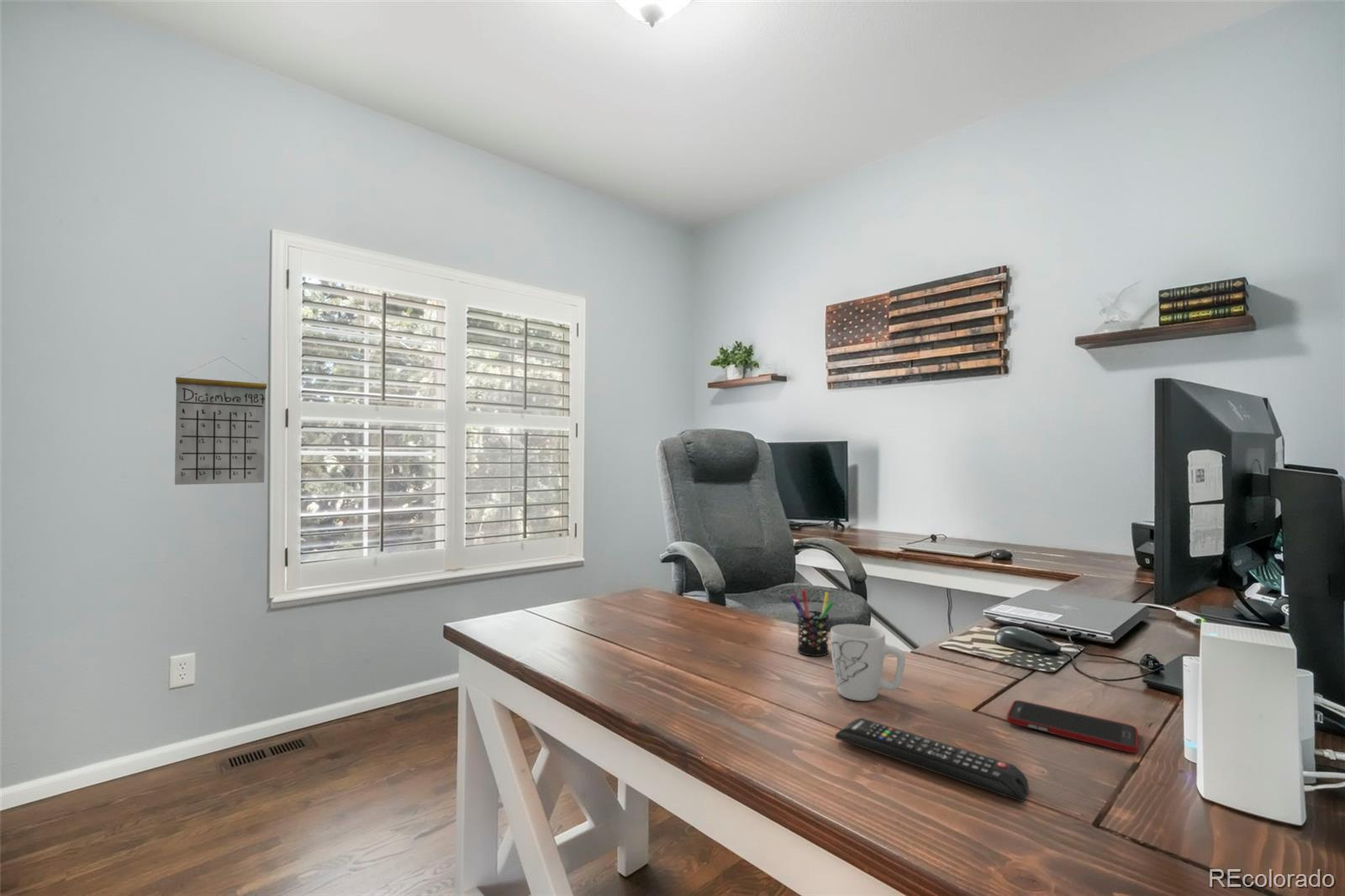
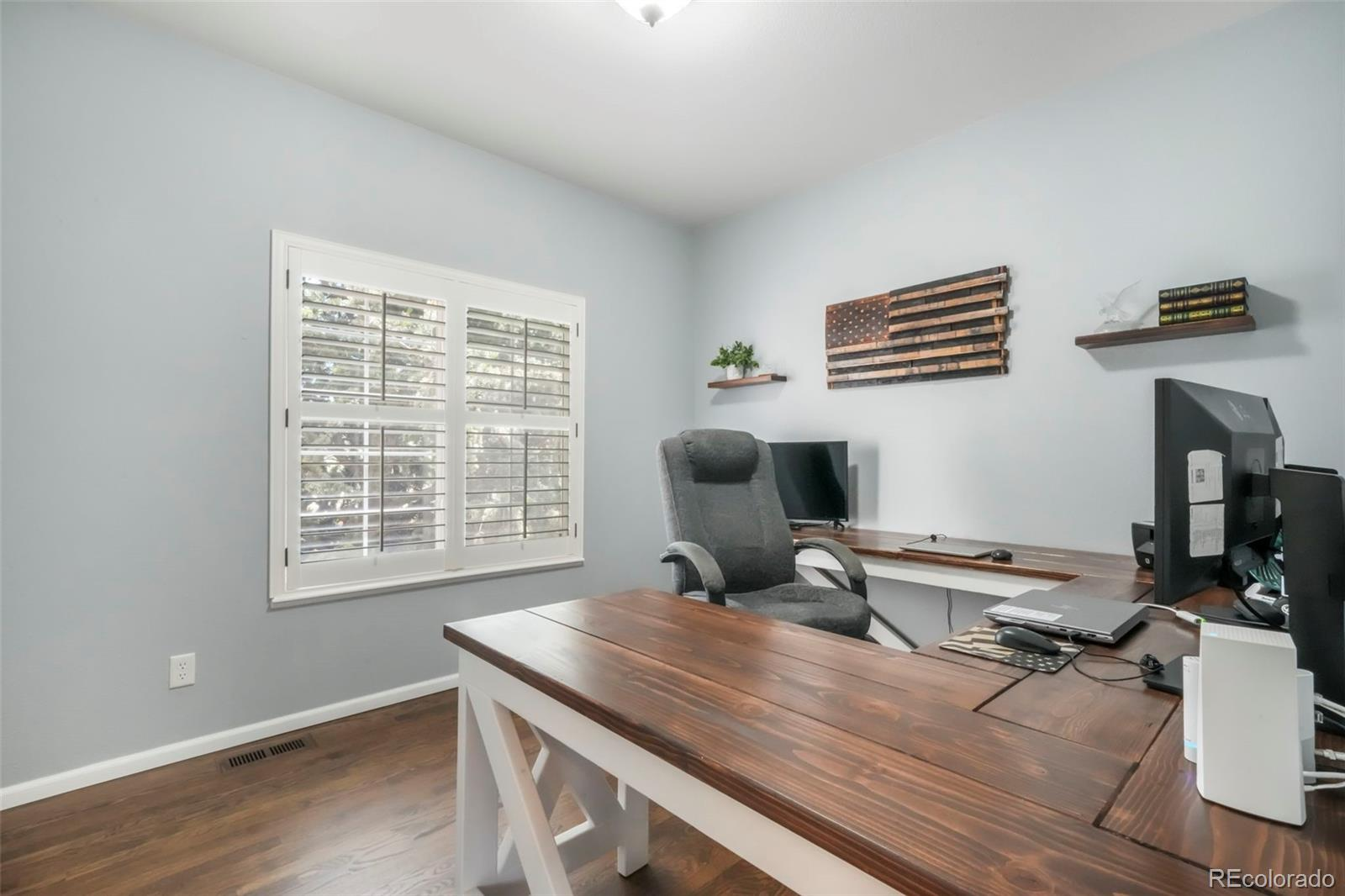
- cell phone (1070, 725)
- calendar (222, 419)
- pen holder (815, 620)
- mug (867, 663)
- remote control (924, 754)
